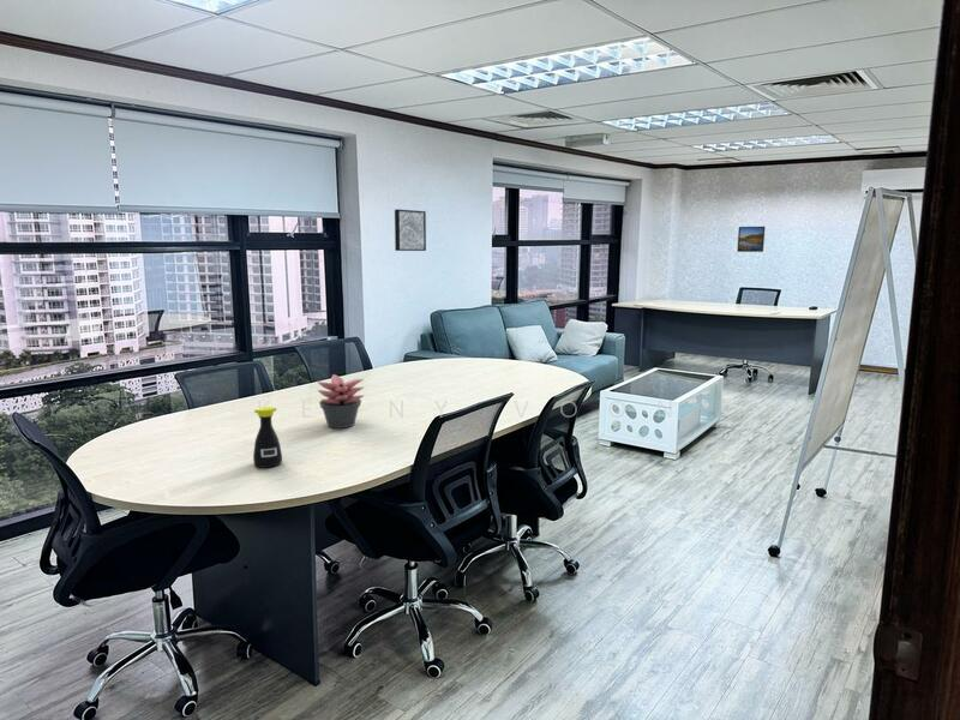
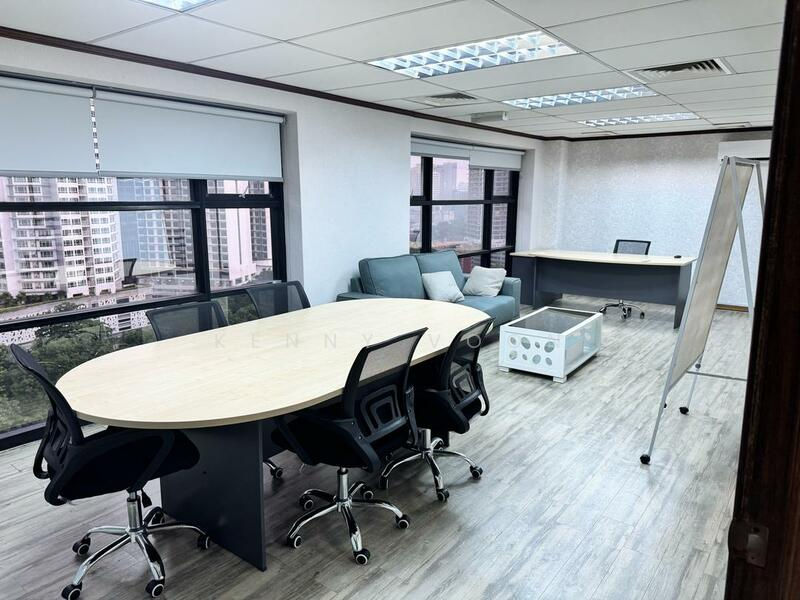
- bottle (266, 436)
- succulent plant (340, 401)
- wall art (410, 230)
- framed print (750, 239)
